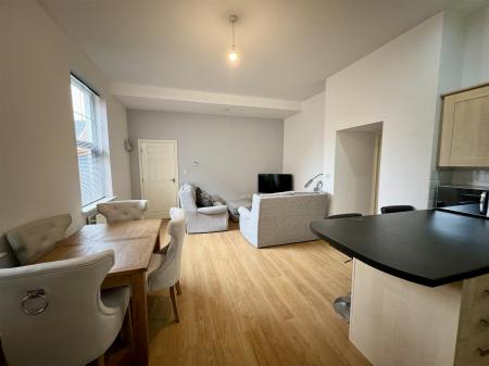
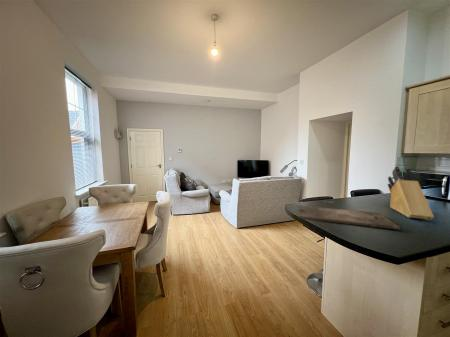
+ cutting board (339, 215)
+ knife block (407, 189)
